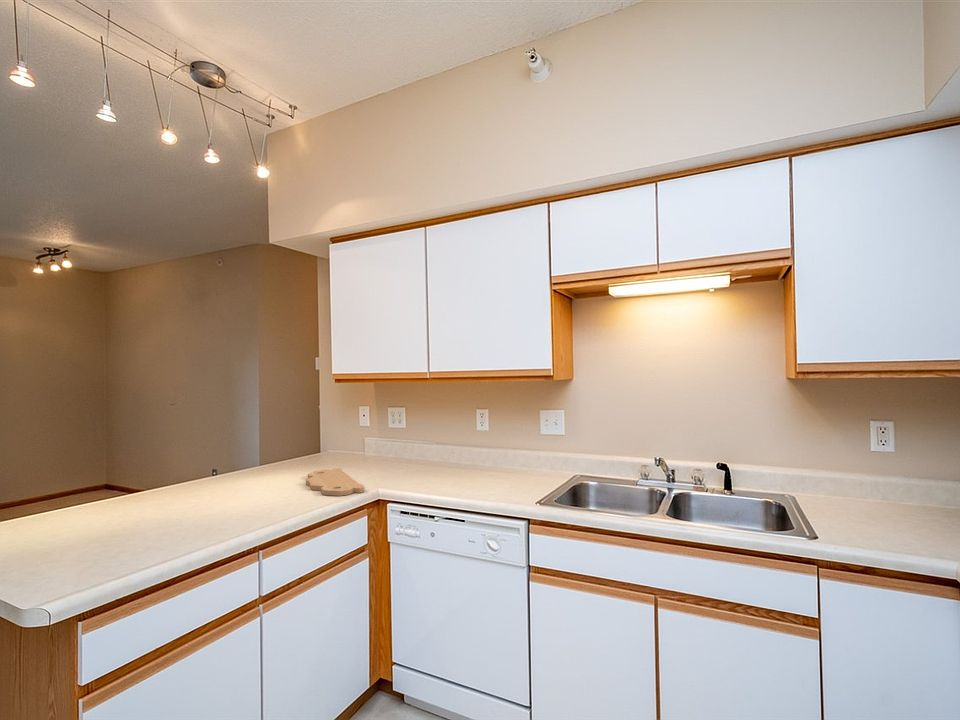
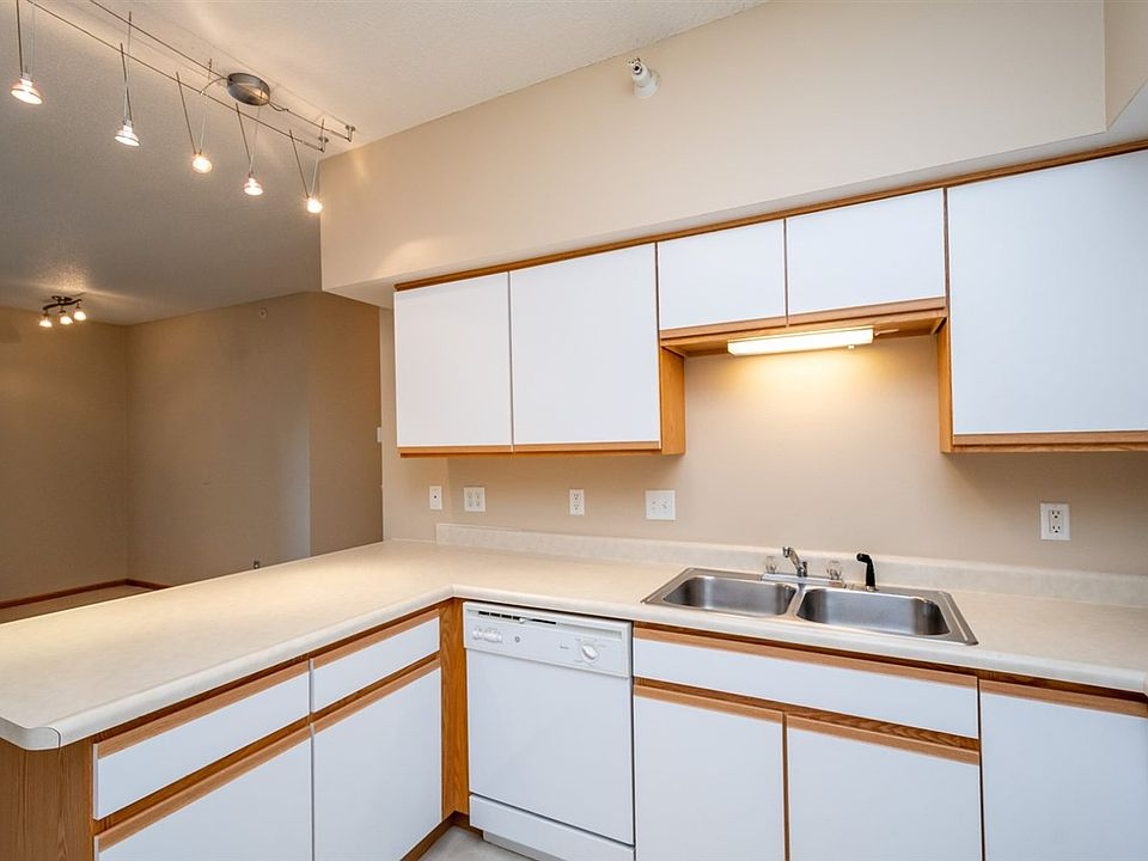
- cutting board (330, 481)
